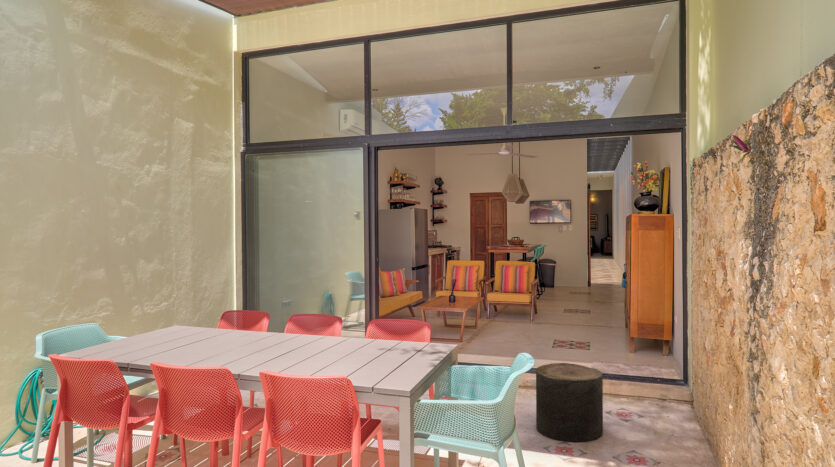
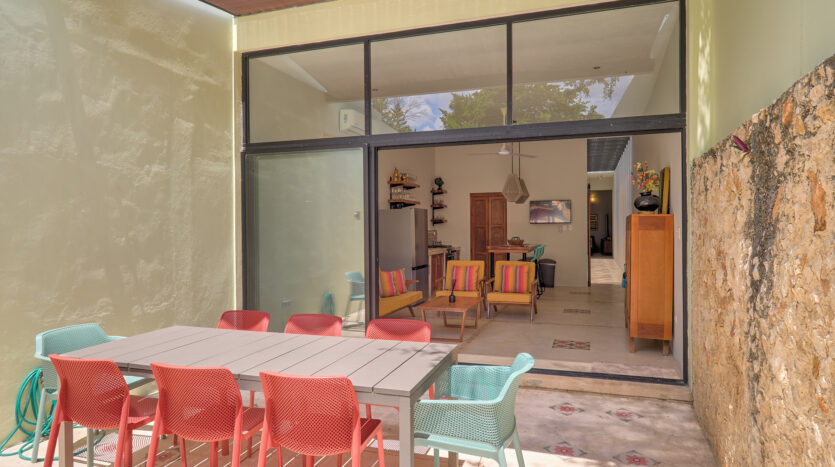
- stool (568, 400)
